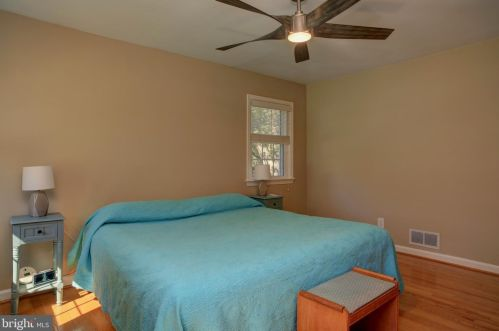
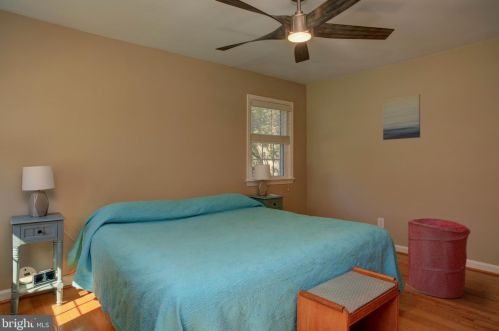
+ laundry hamper (436, 254)
+ wall art (400, 118)
